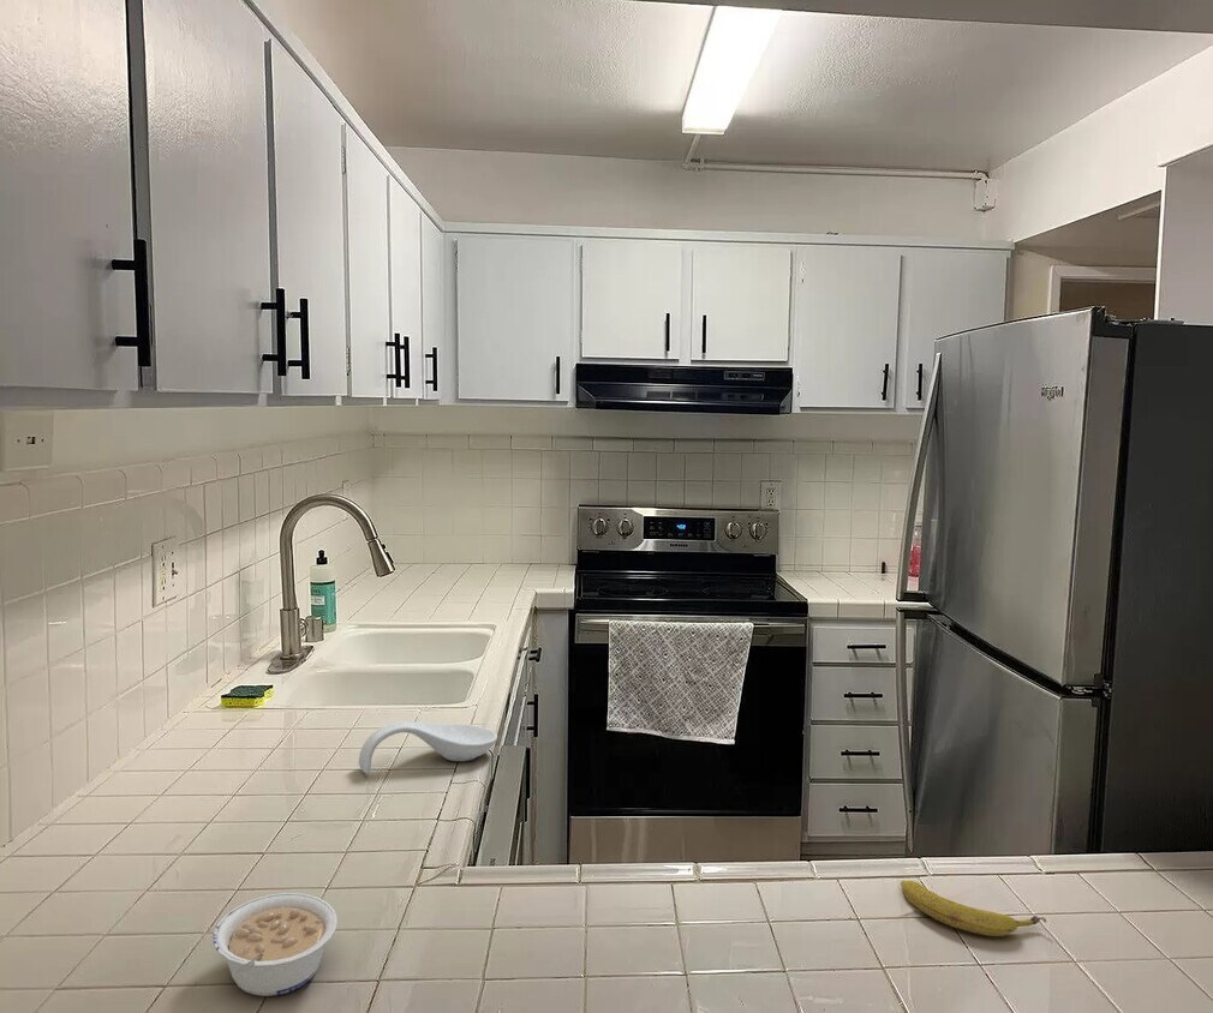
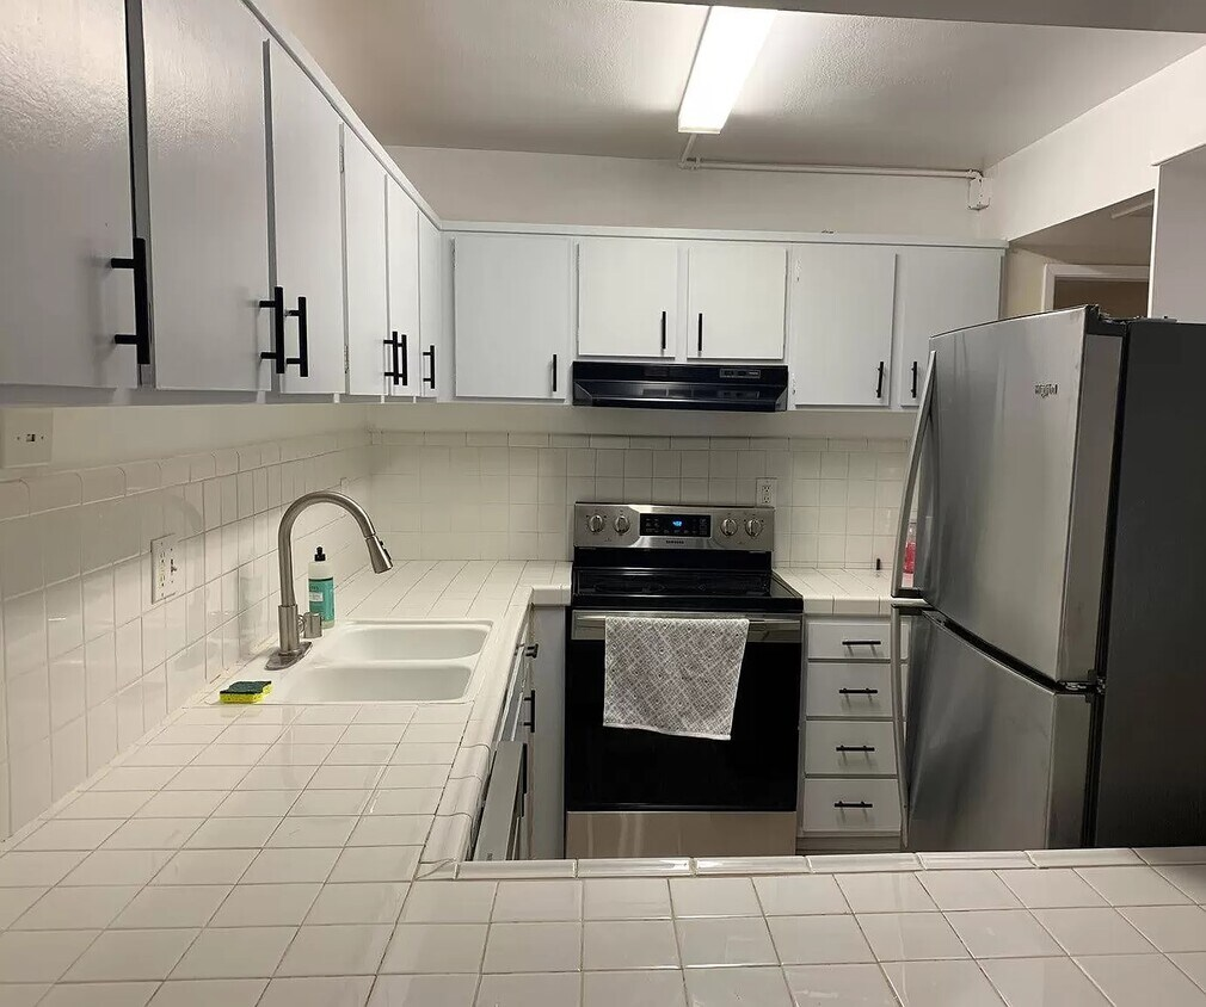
- spoon rest (430, 741)
- banana (963, 905)
- legume (277, 946)
